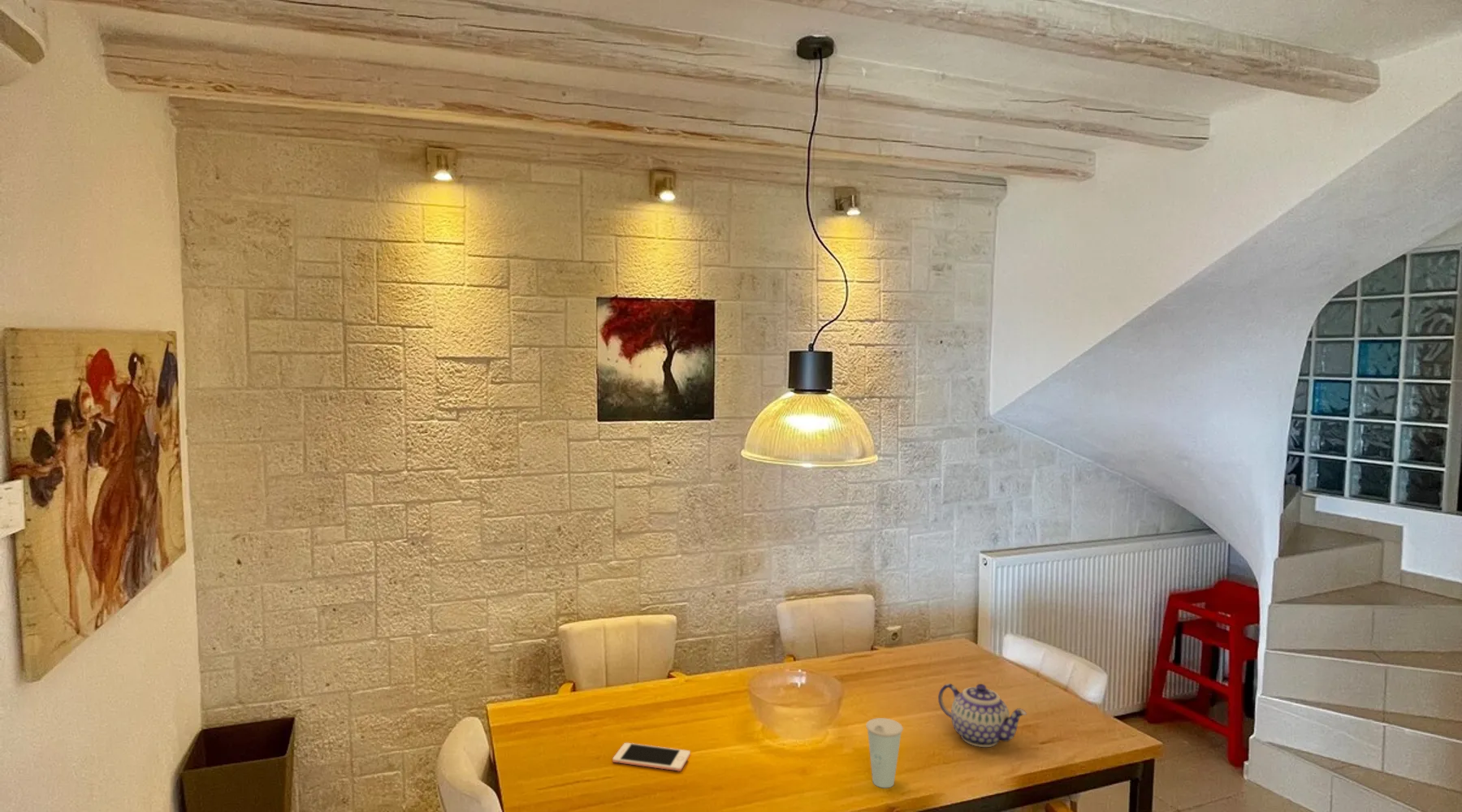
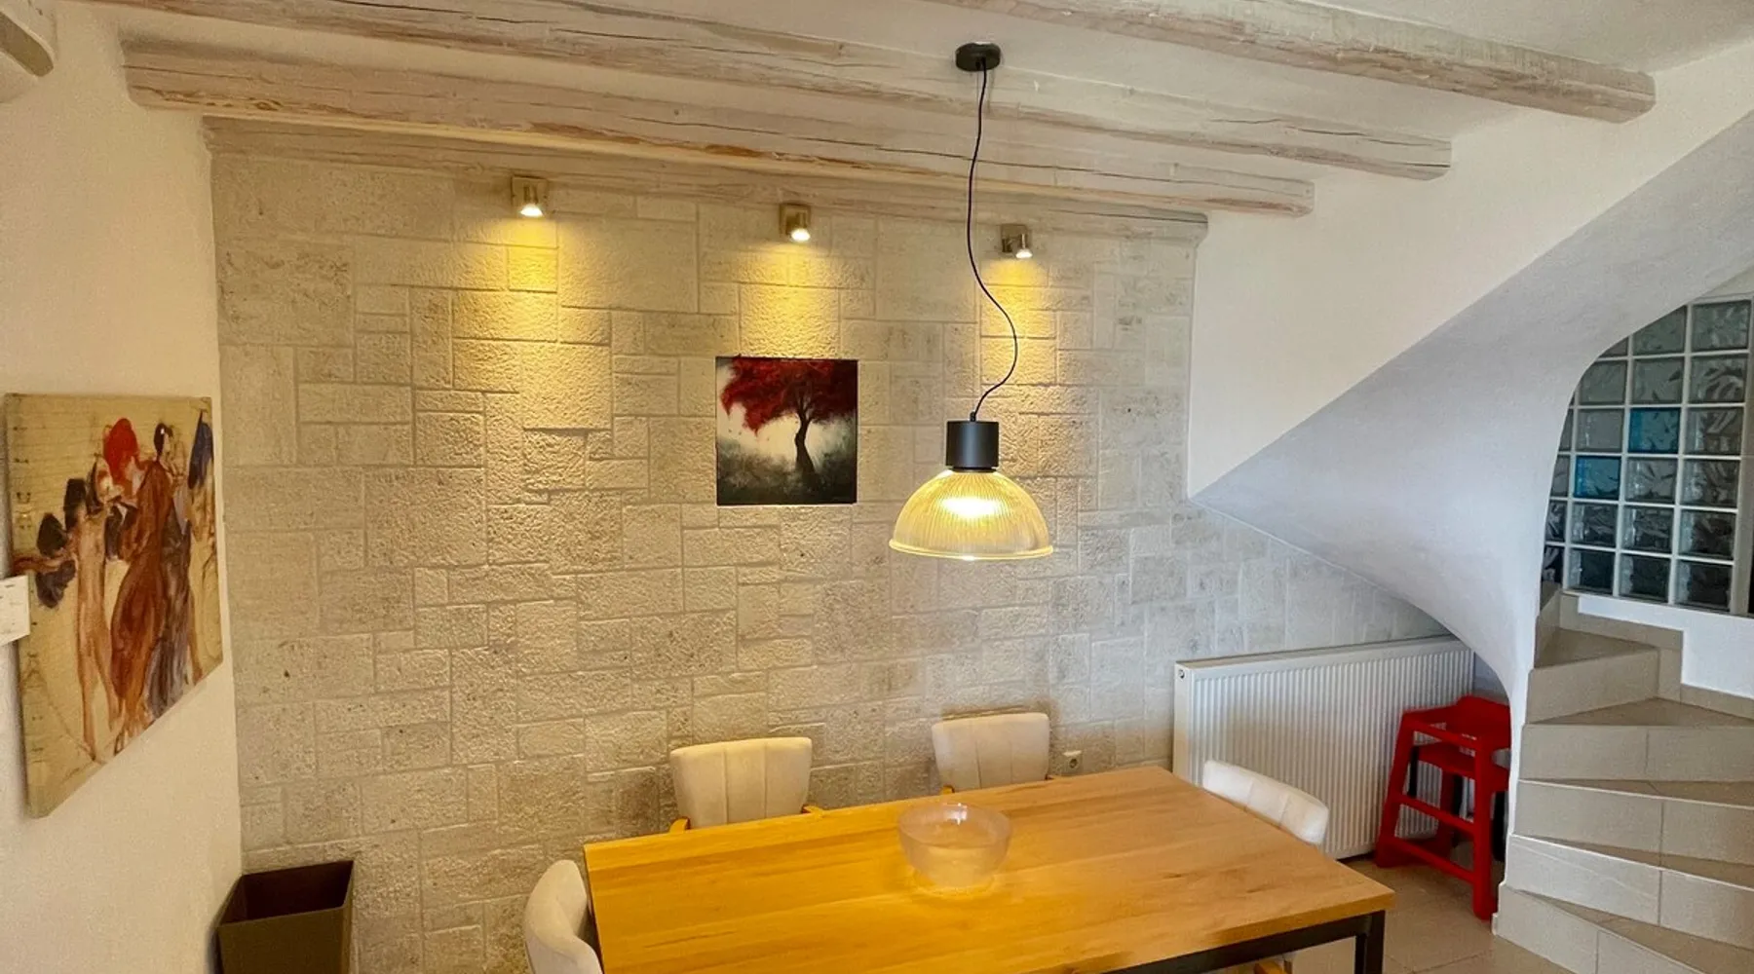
- cup (884, 752)
- cell phone (651, 756)
- teapot (980, 711)
